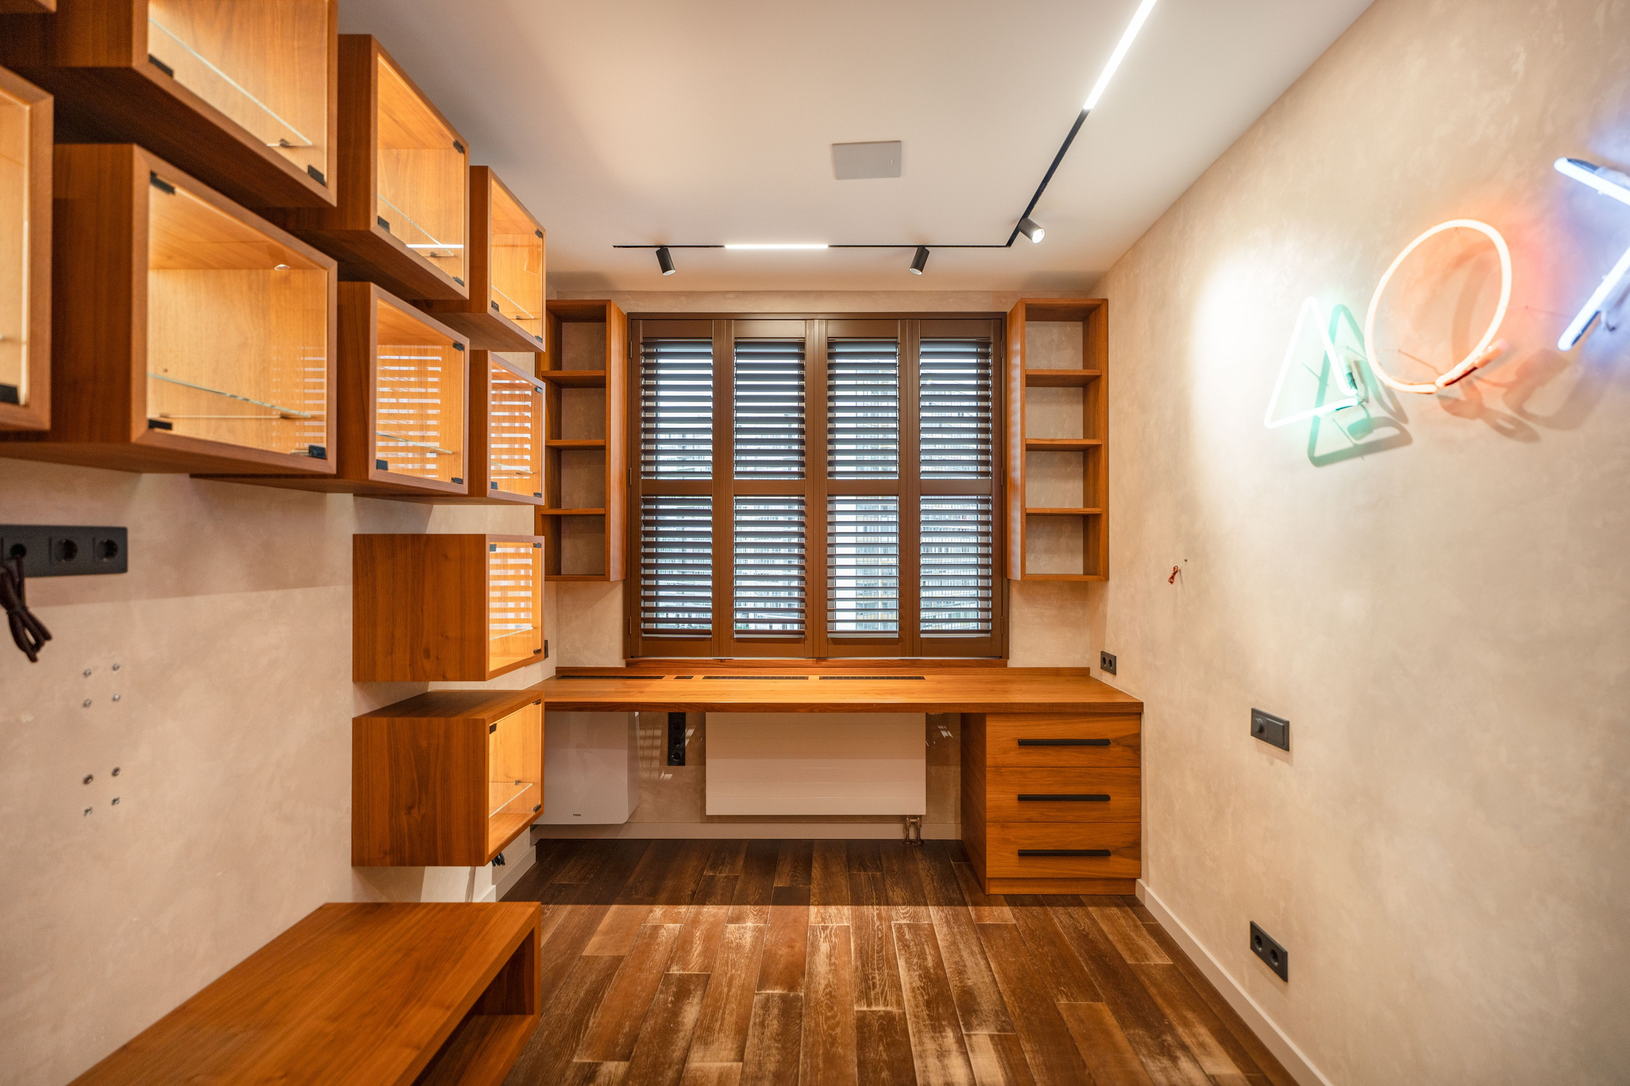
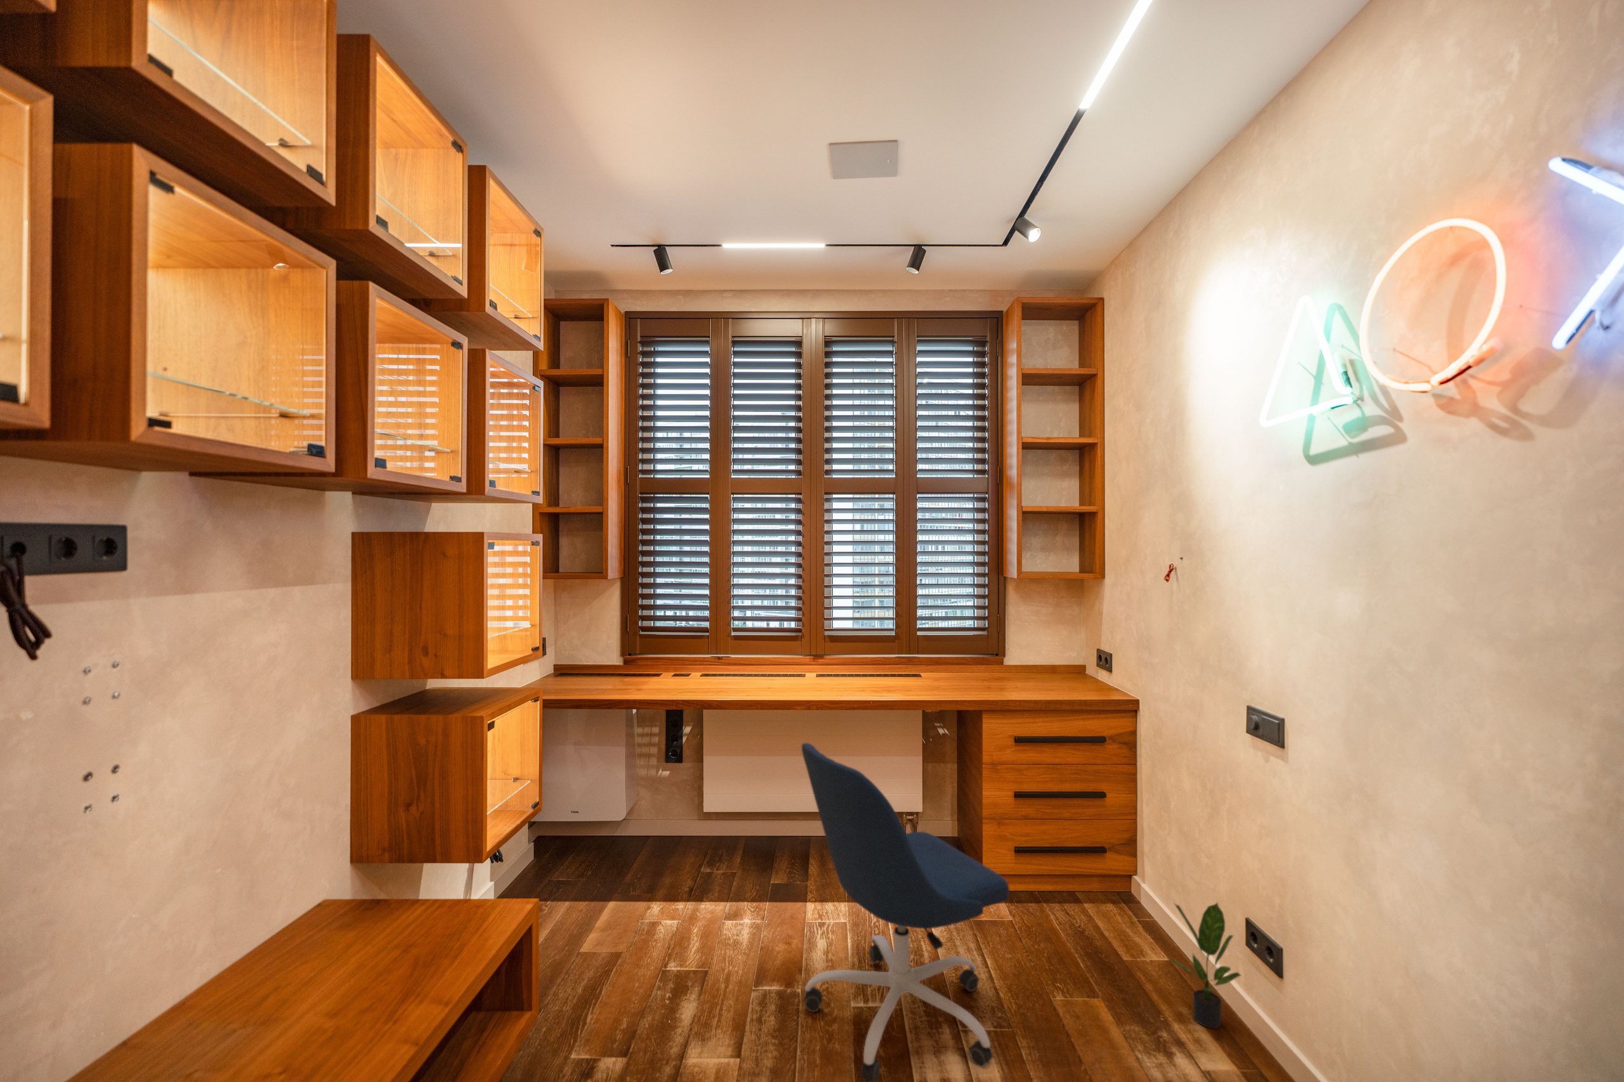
+ office chair (903, 879)
+ potted plant (1200, 964)
